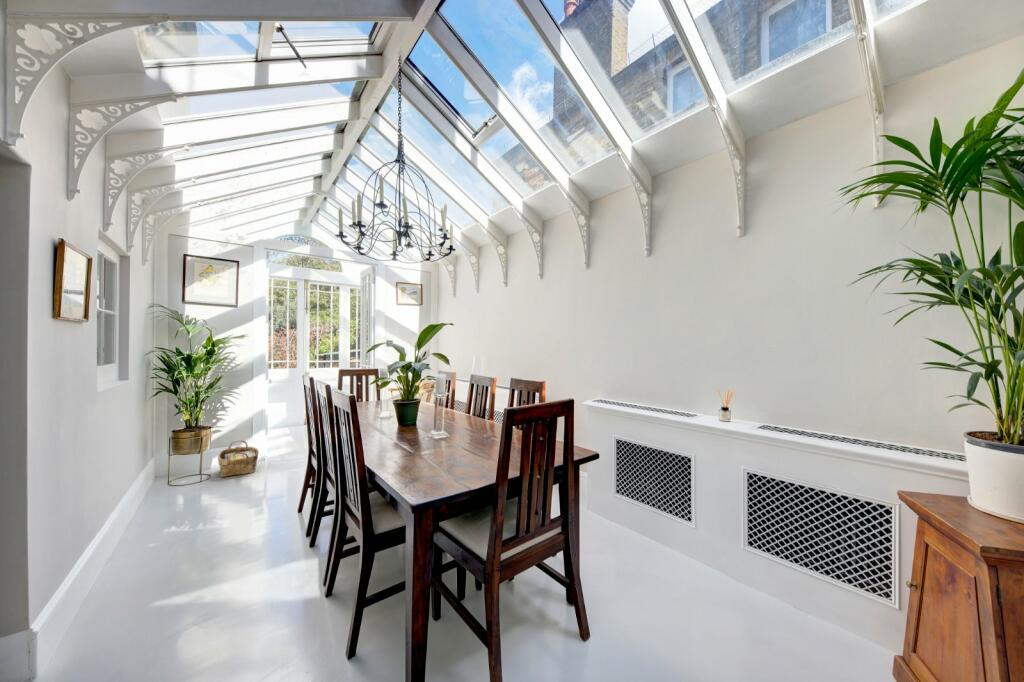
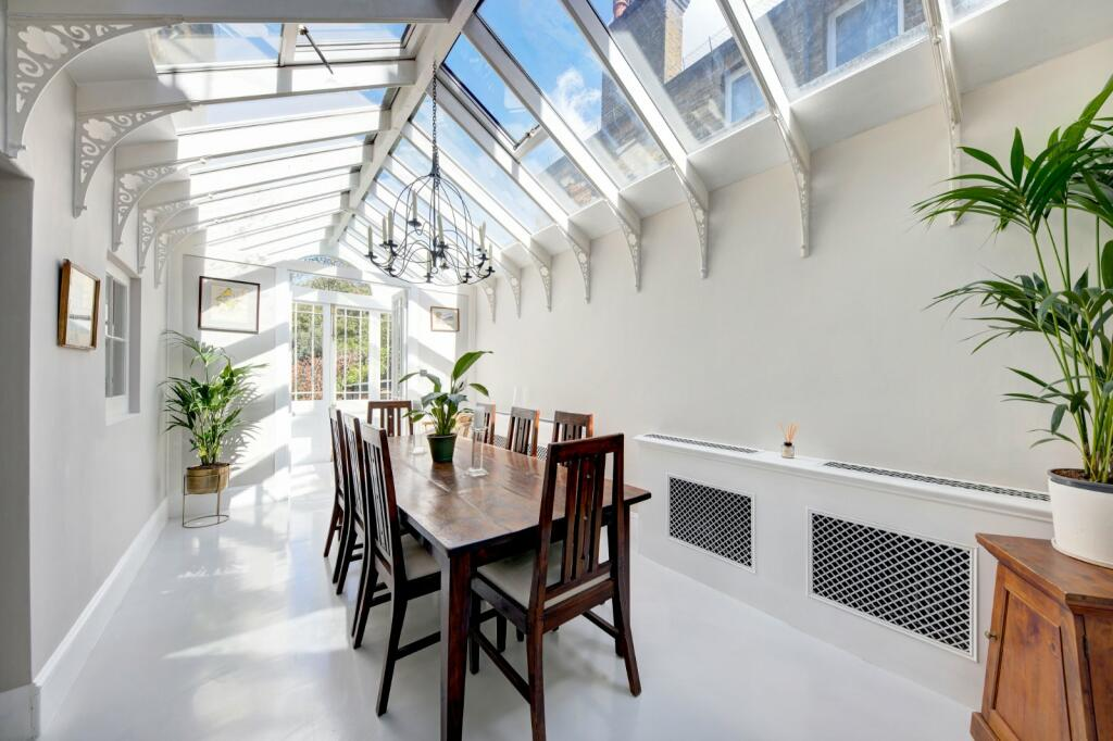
- woven basket (238, 457)
